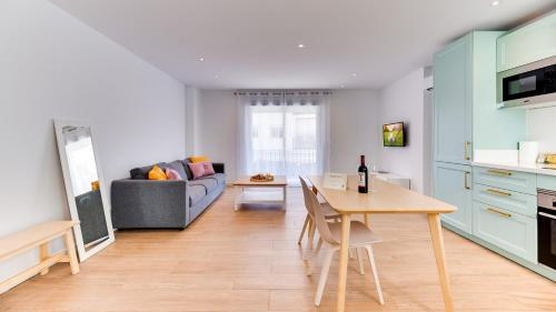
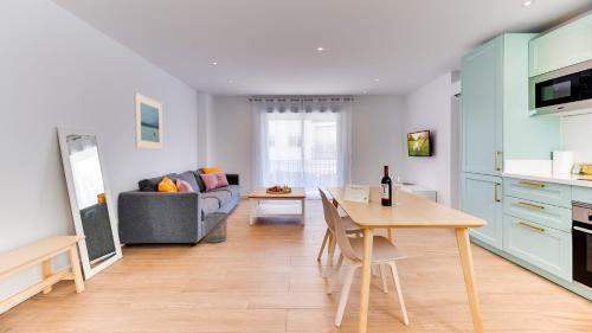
+ waste bin (215, 226)
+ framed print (149, 123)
